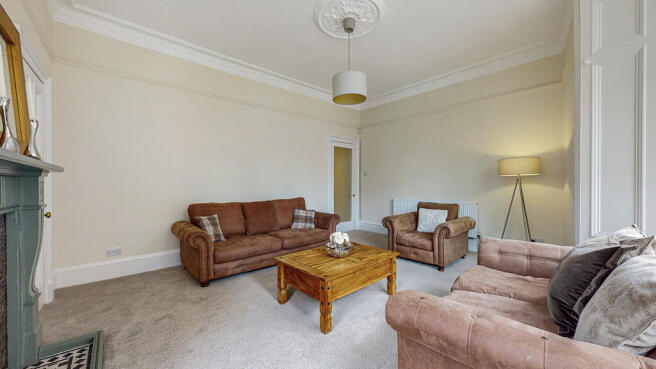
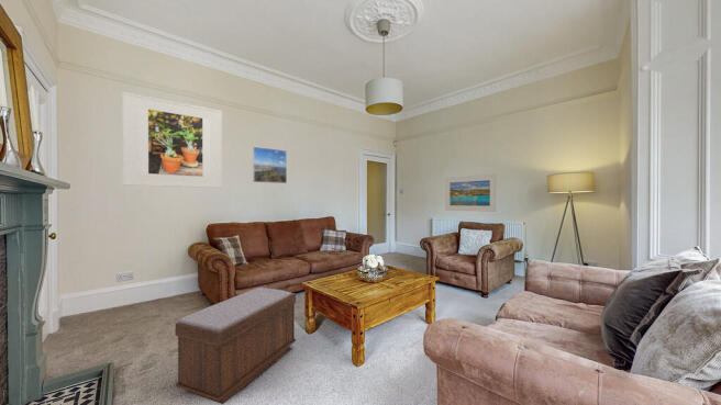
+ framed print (468, 193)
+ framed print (270, 166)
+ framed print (176, 144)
+ bench (243, 335)
